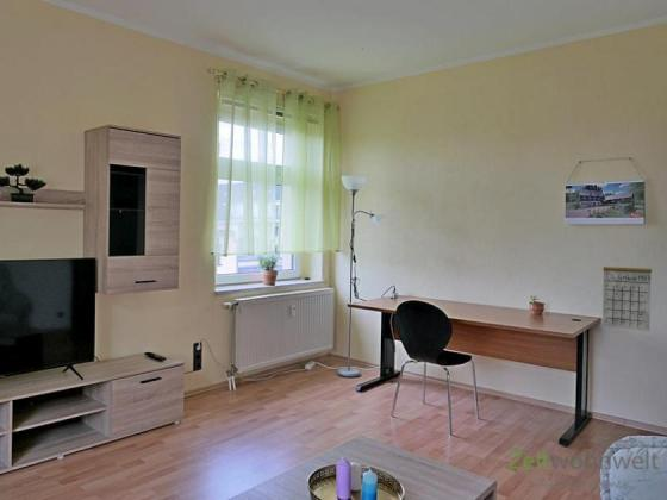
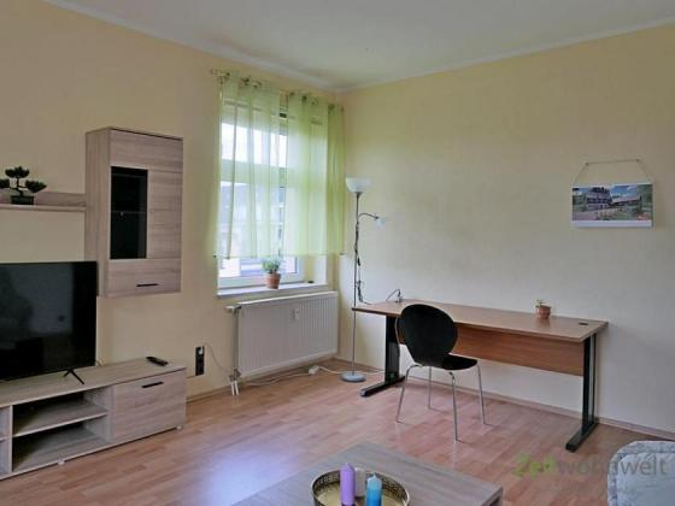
- calendar (625, 290)
